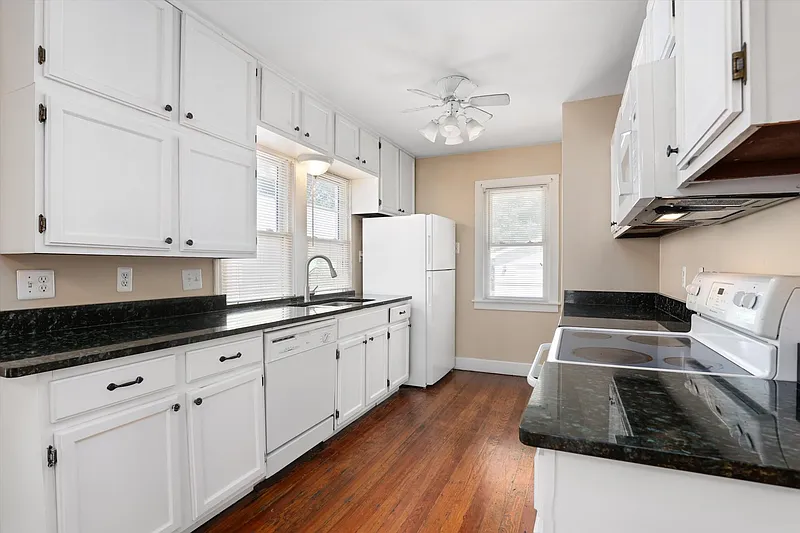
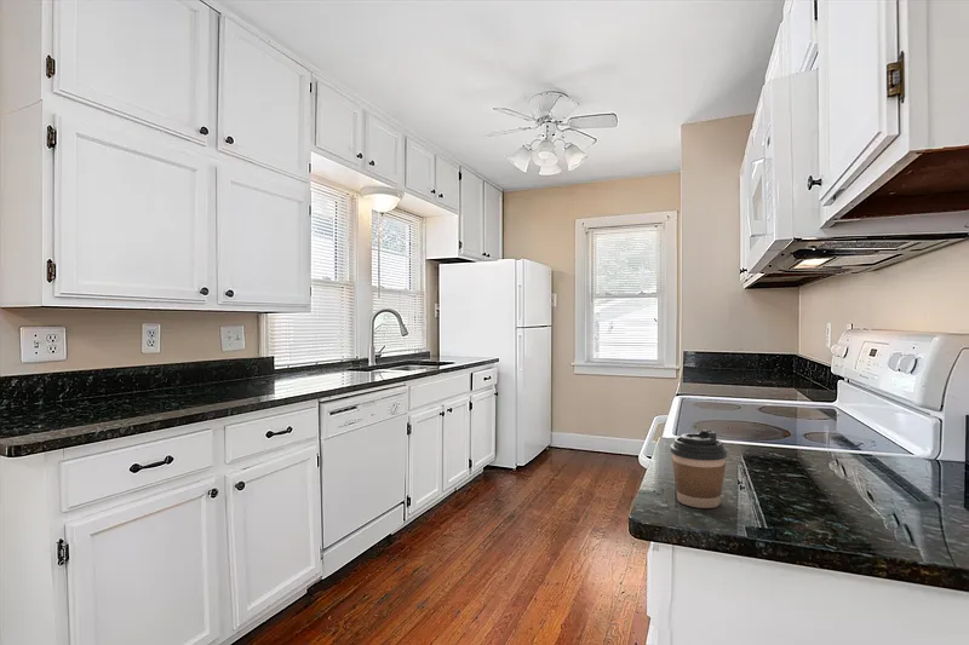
+ coffee cup (698, 466)
